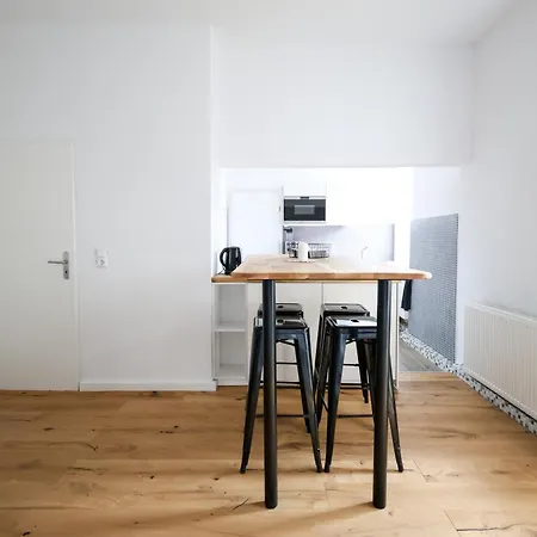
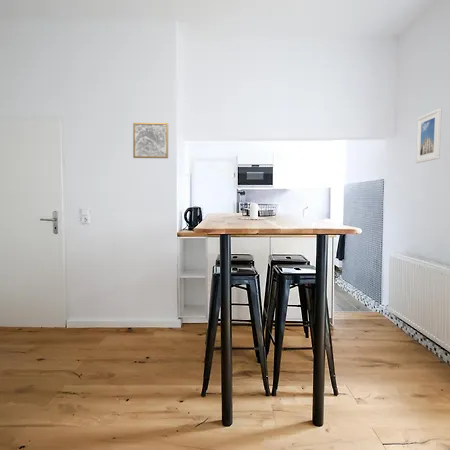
+ wall art (150, 140)
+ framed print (427, 137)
